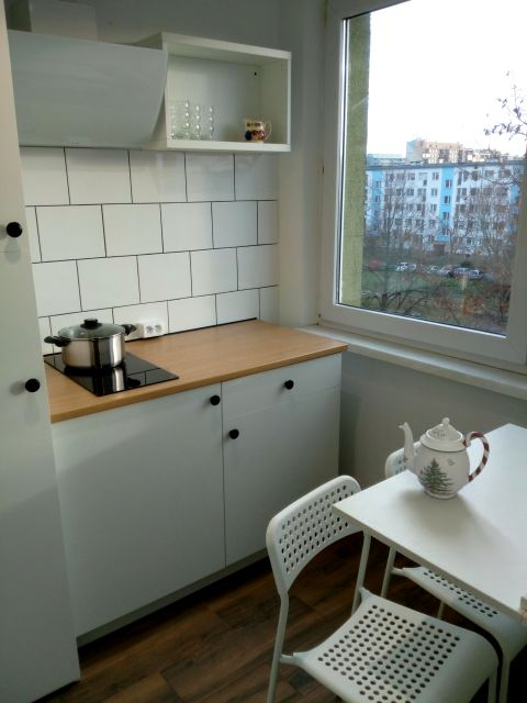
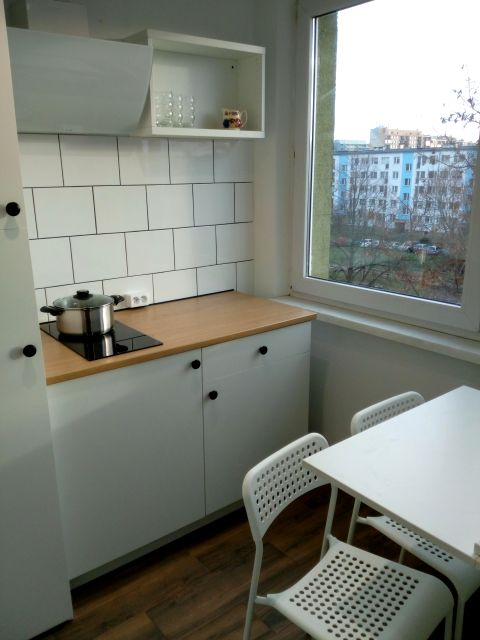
- teapot (440, 454)
